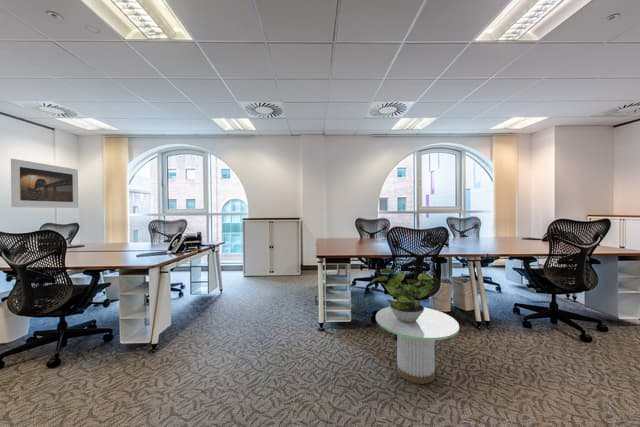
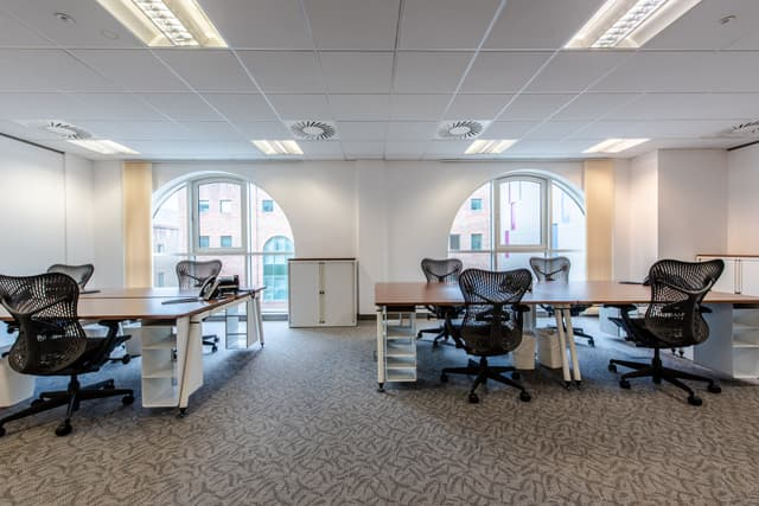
- side table (415, 345)
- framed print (48, 186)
- potted plant (403, 293)
